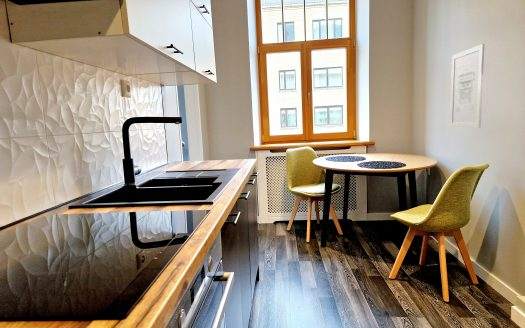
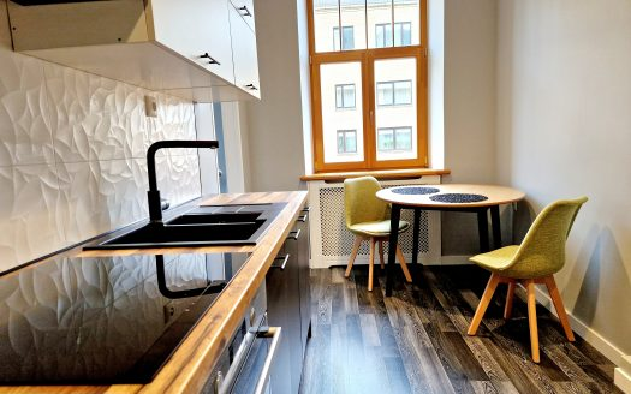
- wall art (465, 89)
